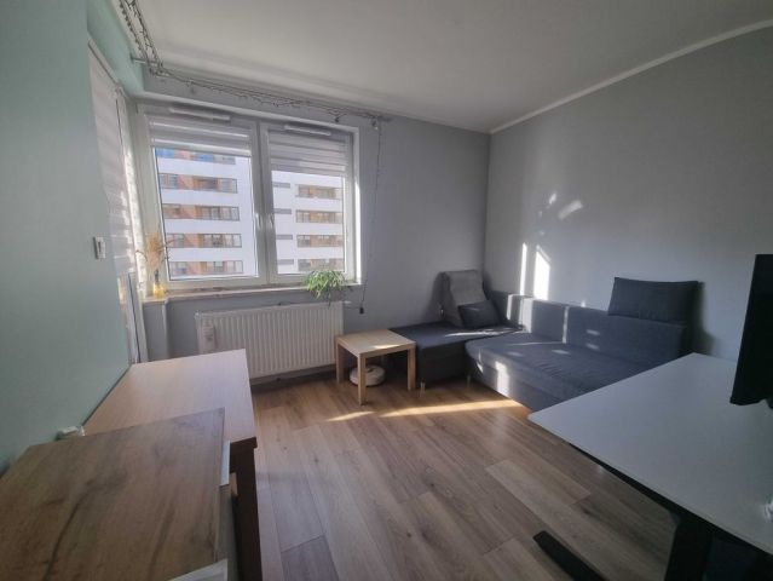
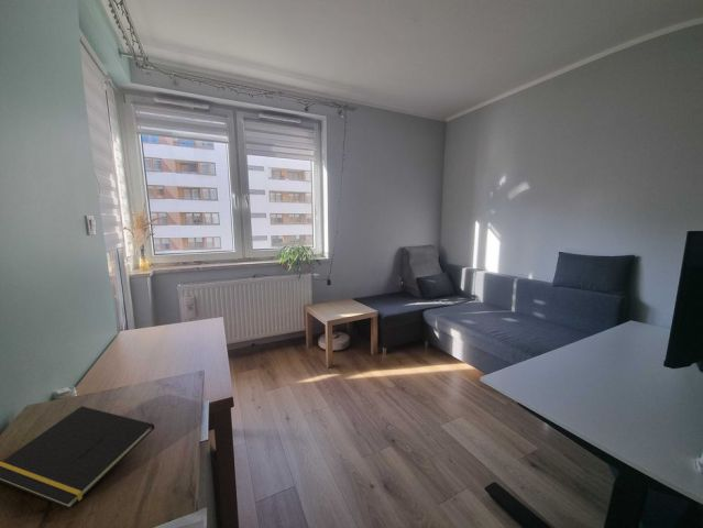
+ notepad (77, 448)
